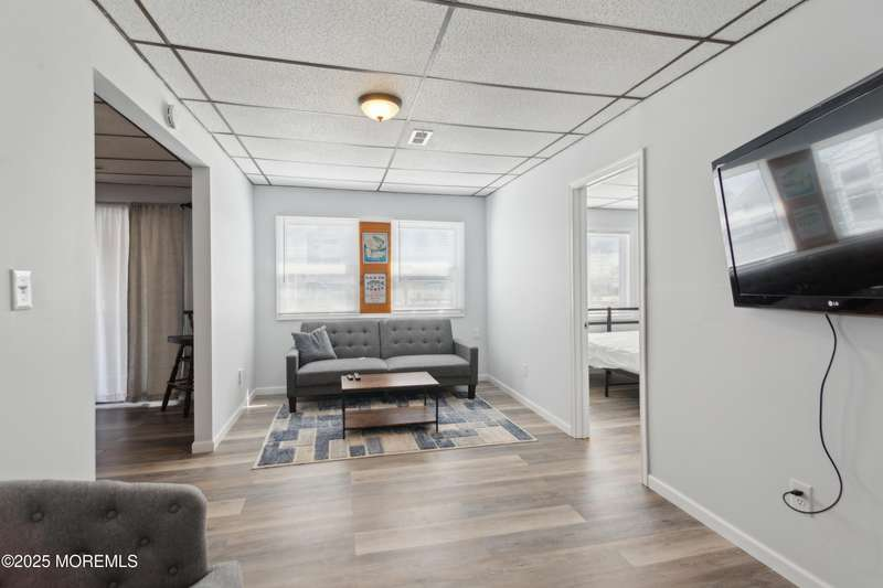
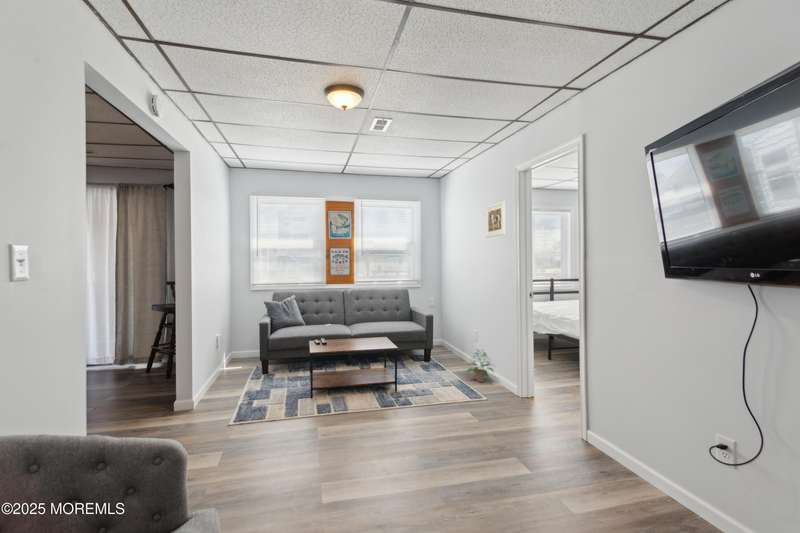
+ potted plant (480, 364)
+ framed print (495, 220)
